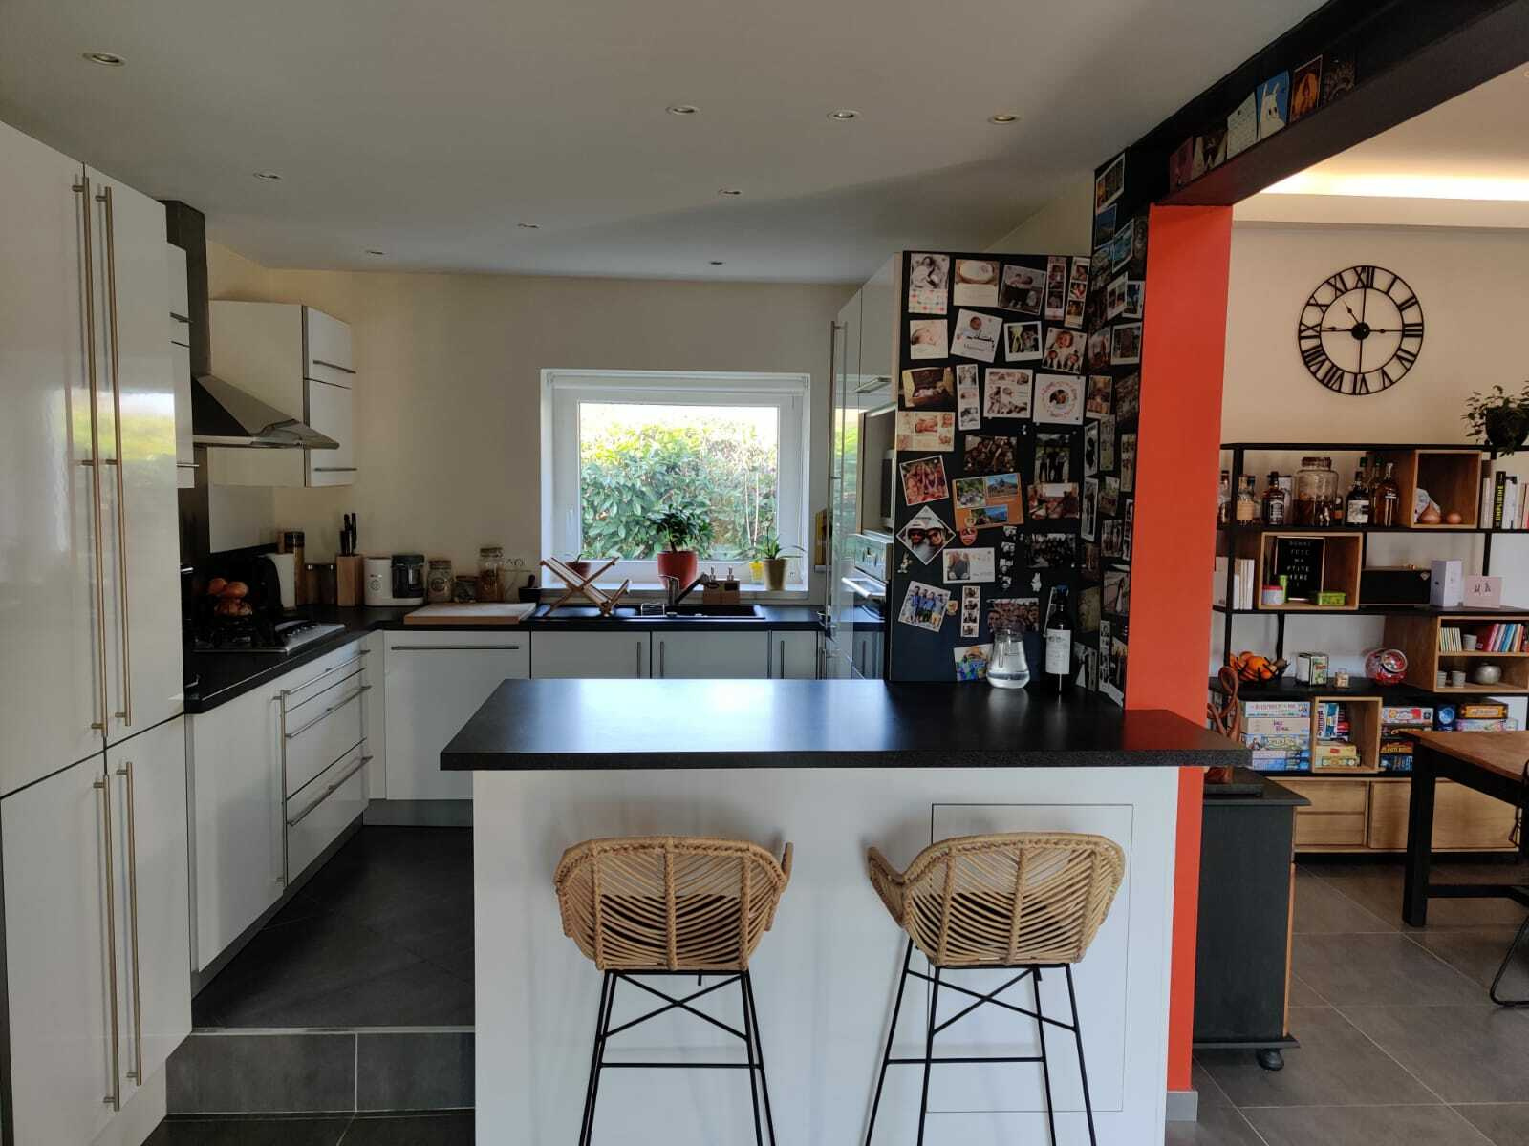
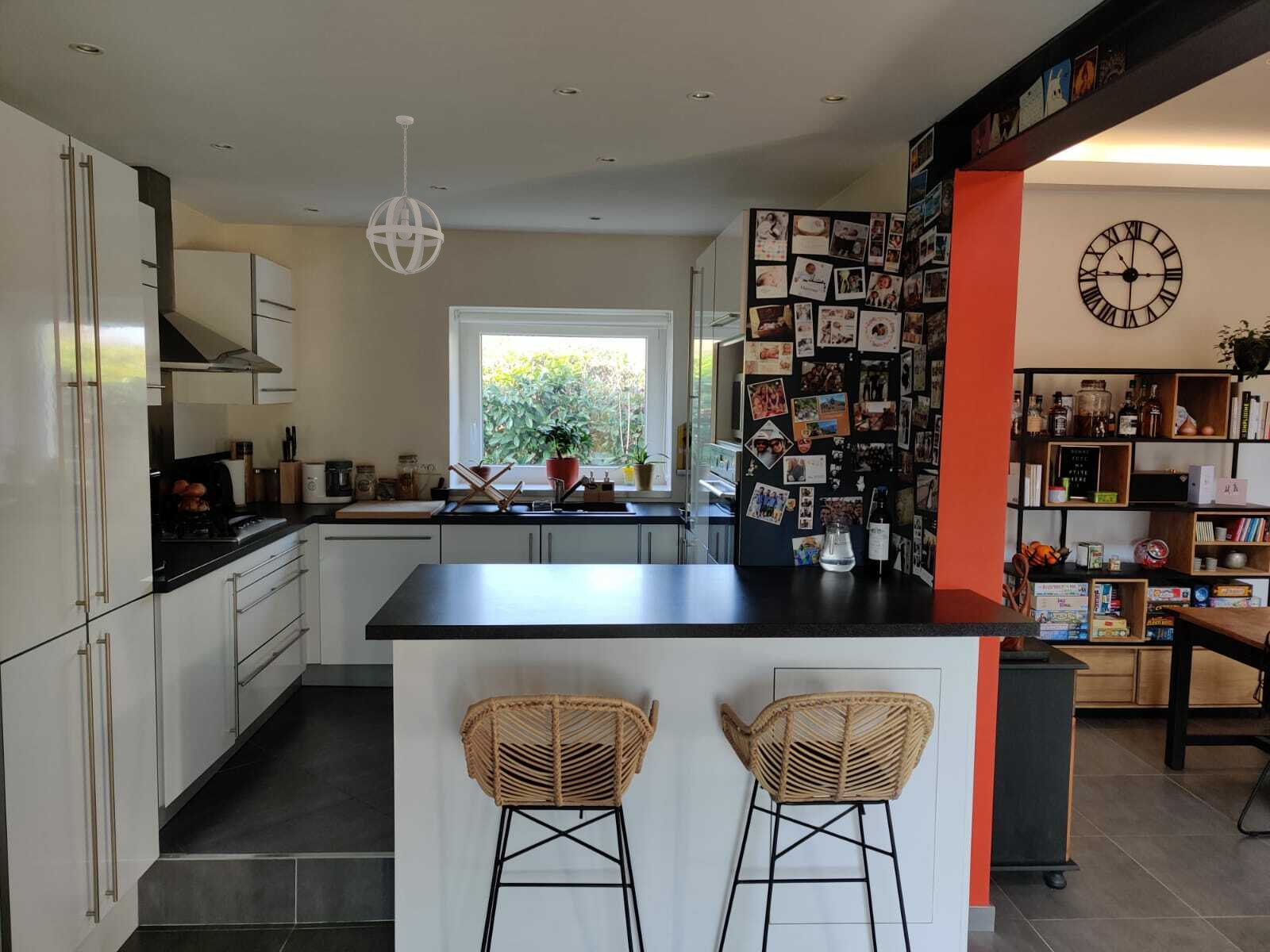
+ pendant light (405, 197)
